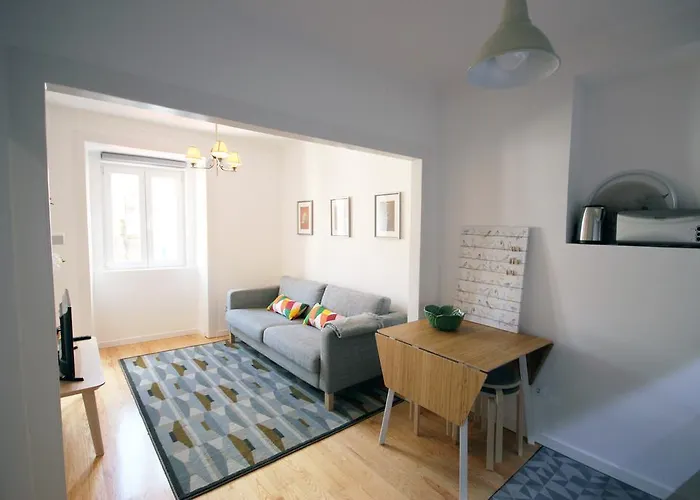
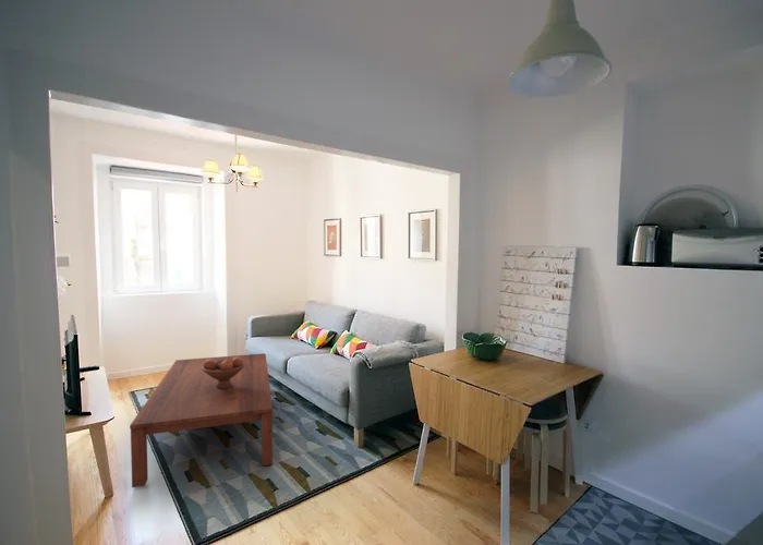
+ coffee table (216, 402)
+ fruit bowl (223, 371)
